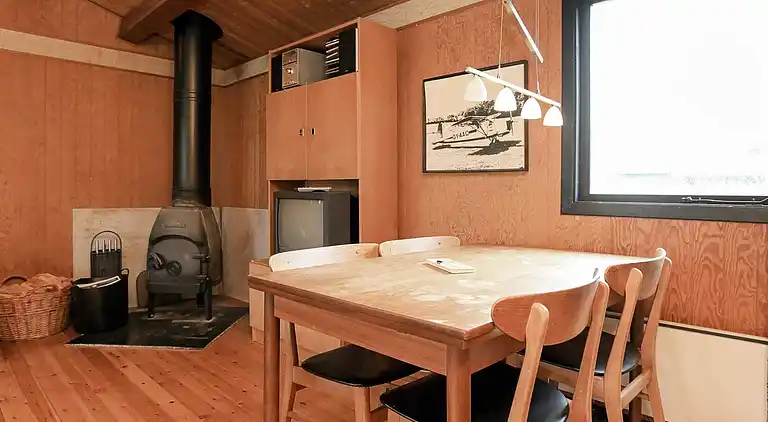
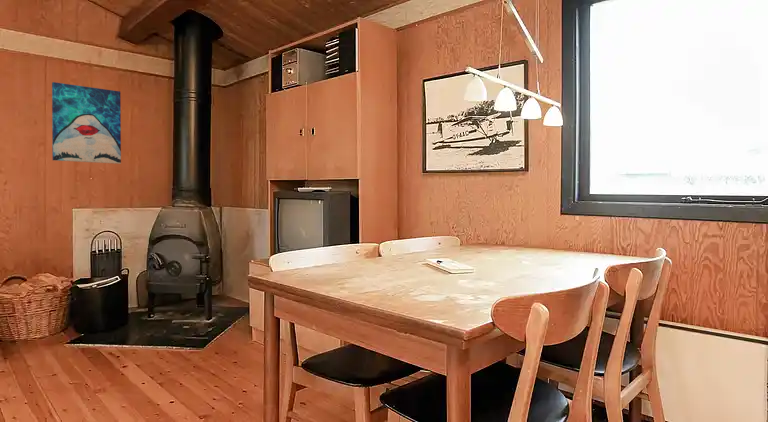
+ wall art (87, 124)
